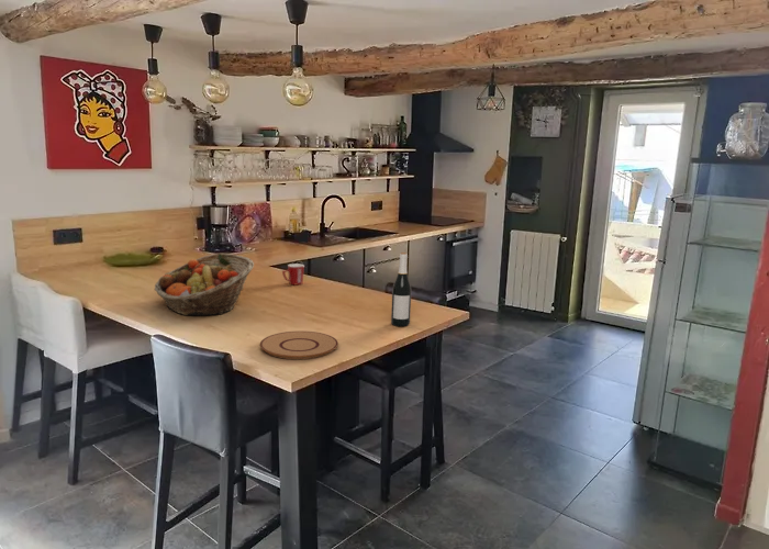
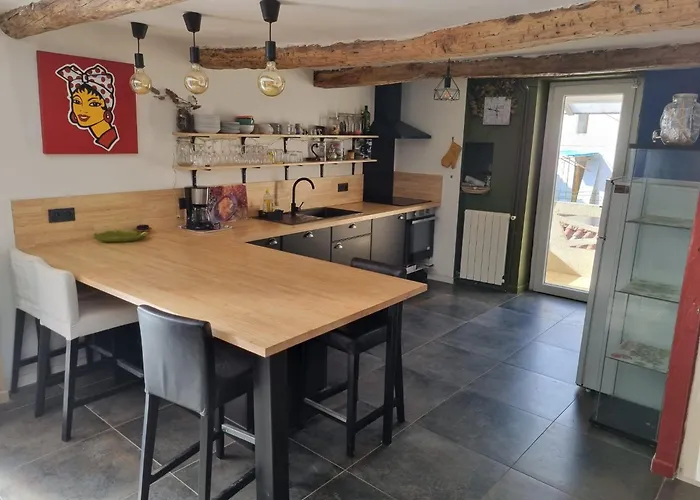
- mug (292, 274)
- fruit basket (204, 282)
- wine bottle (401, 289)
- plate (299, 345)
